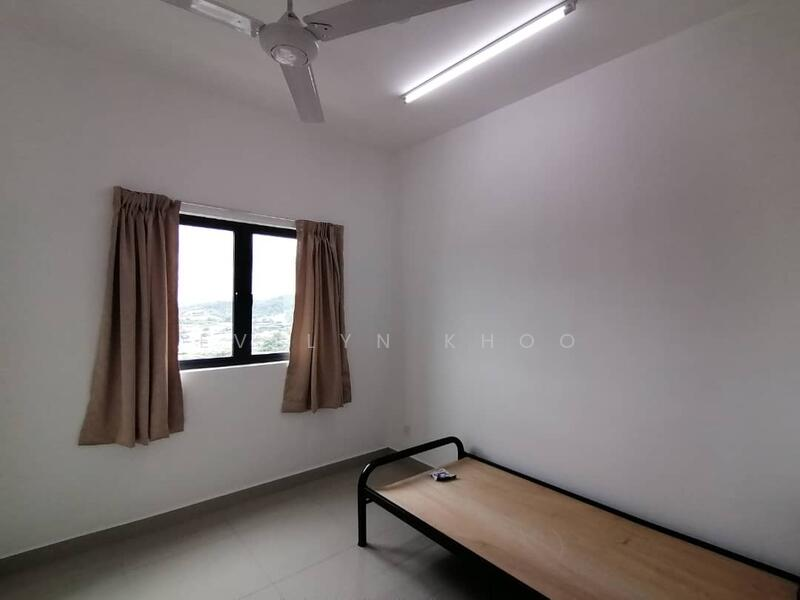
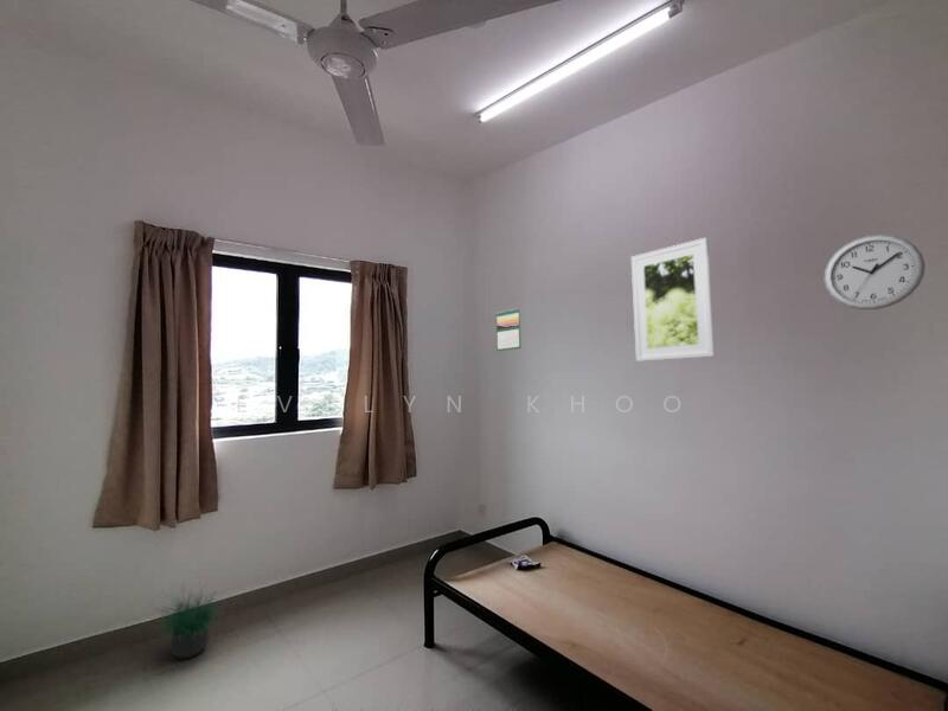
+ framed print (670, 302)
+ calendar (507, 329)
+ potted plant (191, 615)
+ wall clock (871, 271)
